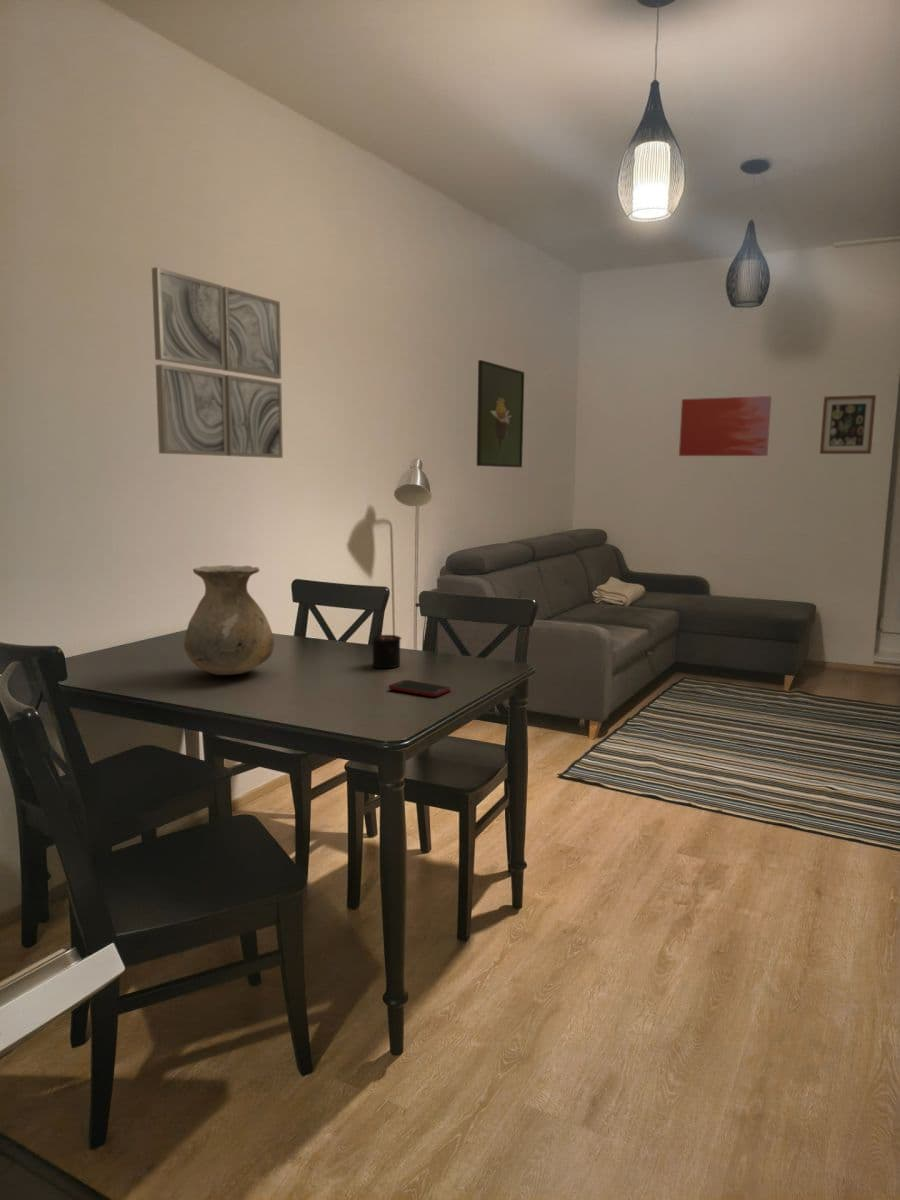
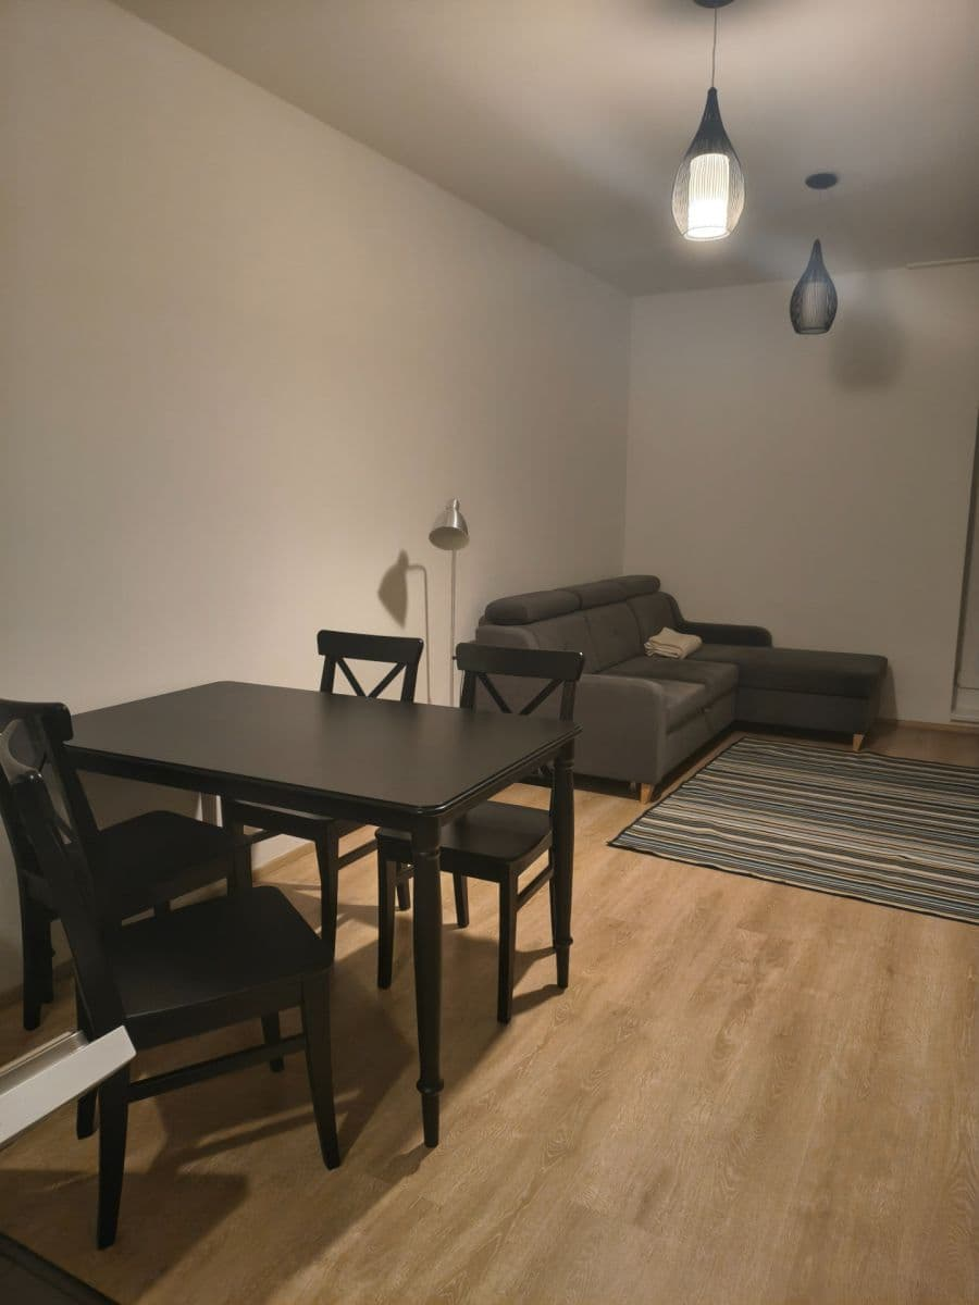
- wall art (847, 425)
- candle (386, 644)
- wall art (223, 370)
- vase (229, 621)
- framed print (501, 416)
- cell phone (419, 688)
- wall art (723, 427)
